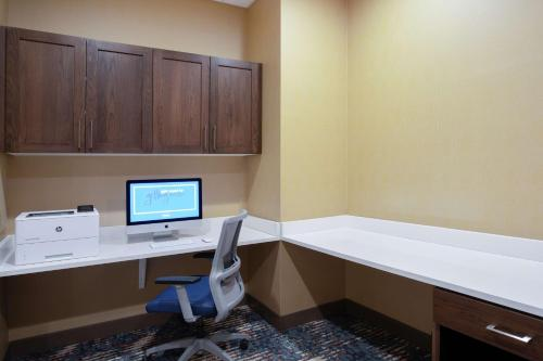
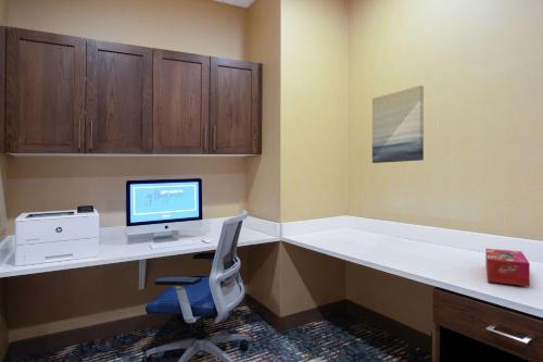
+ tissue box (505, 265)
+ wall art (395, 127)
